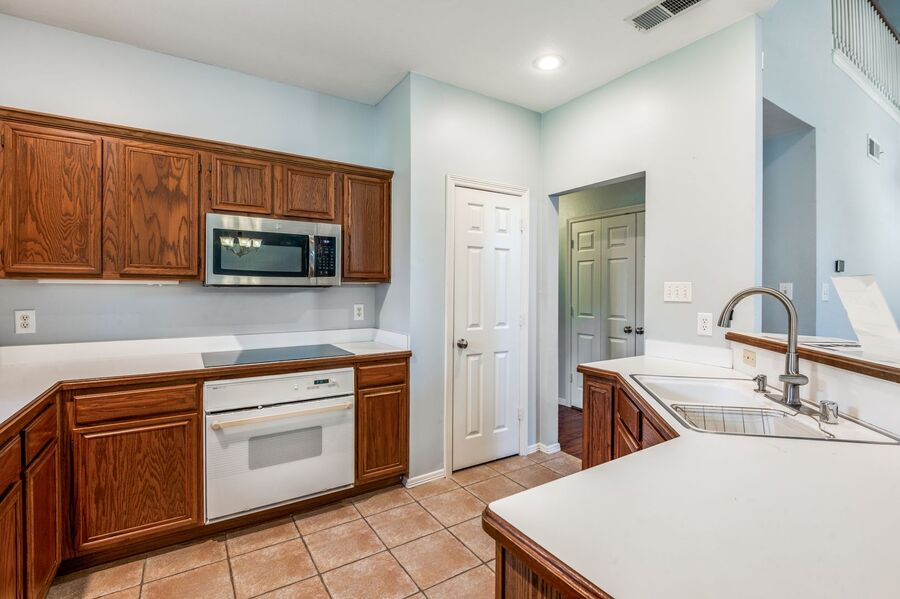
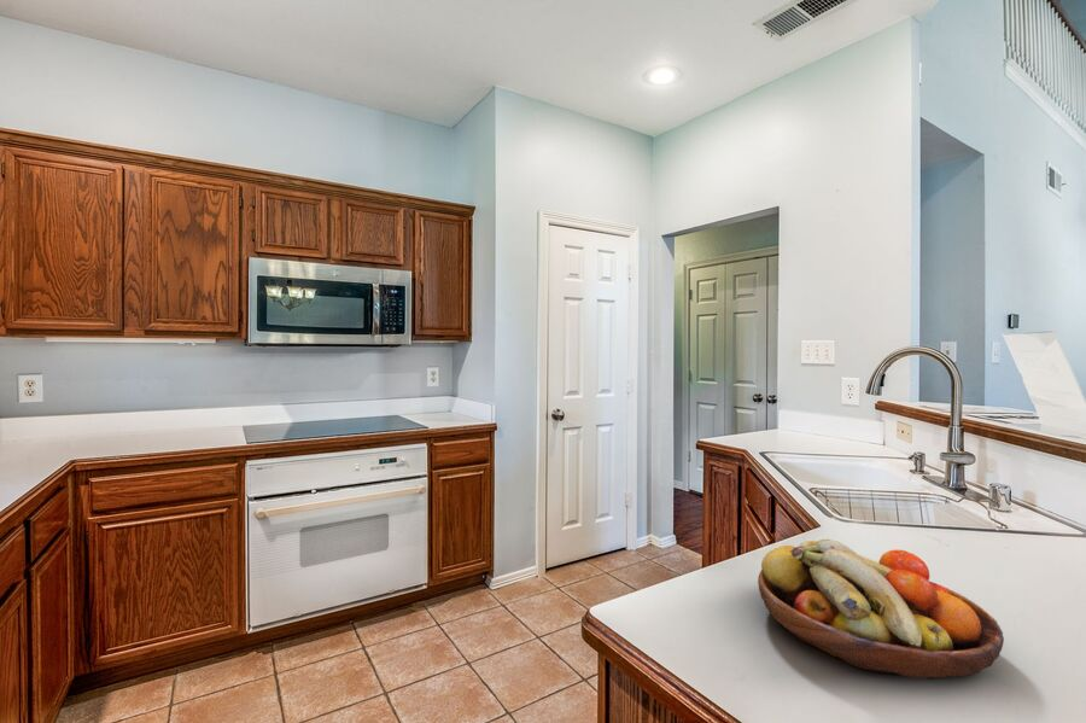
+ fruit bowl (868, 588)
